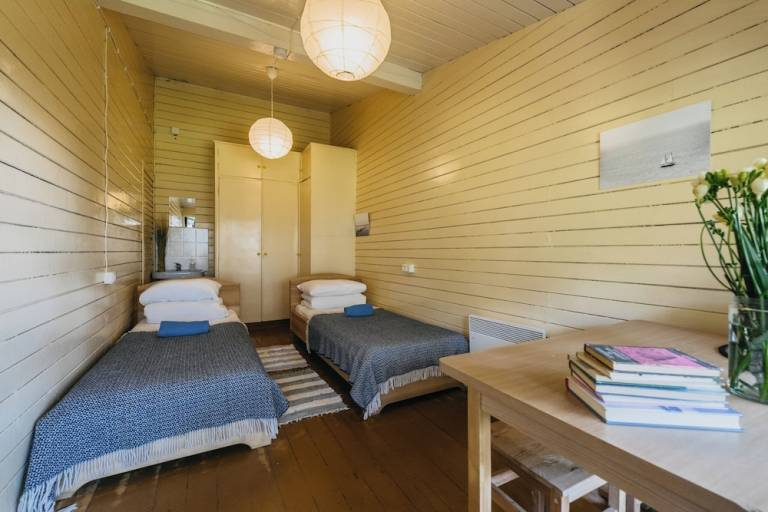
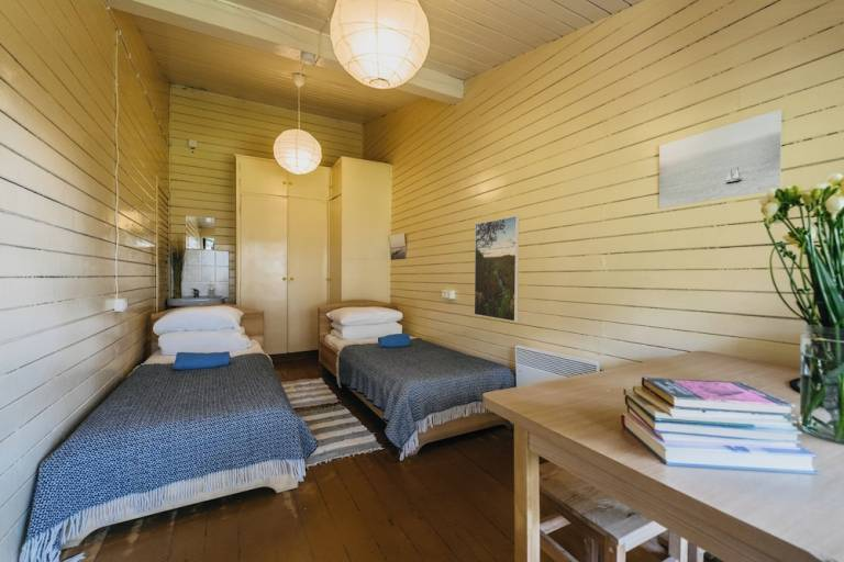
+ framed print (495, 269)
